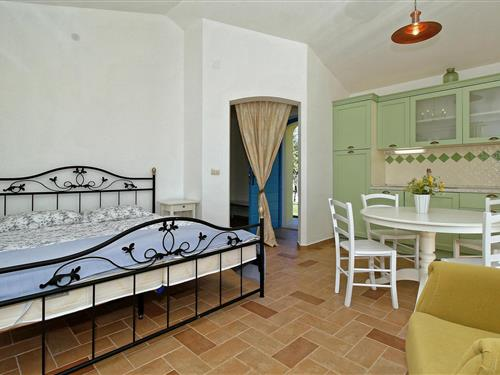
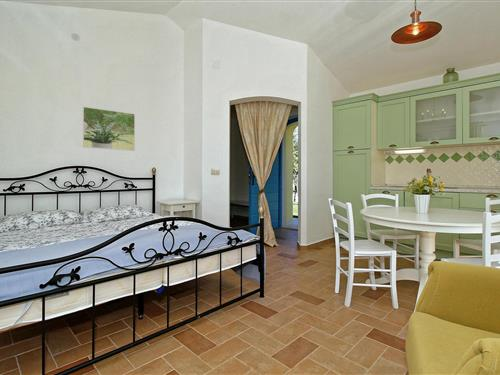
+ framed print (110, 129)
